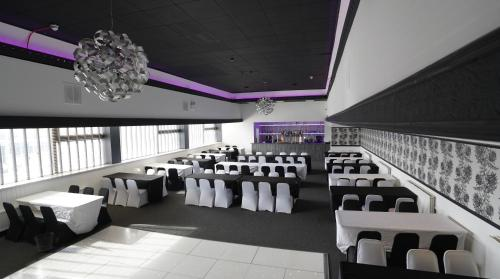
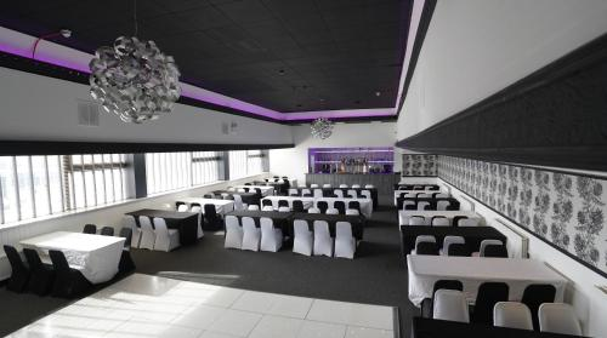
- wastebasket (44, 242)
